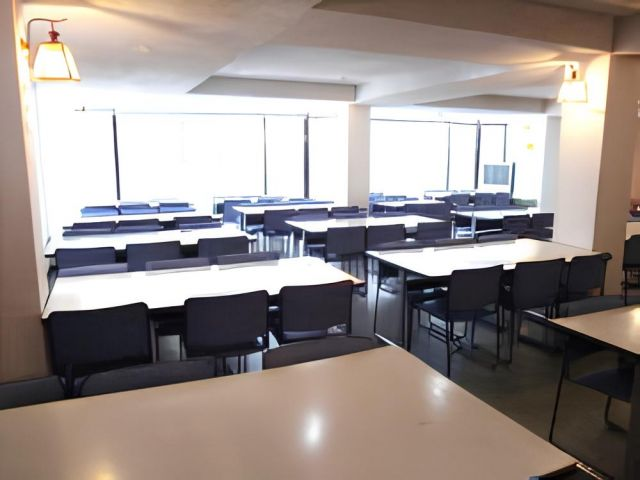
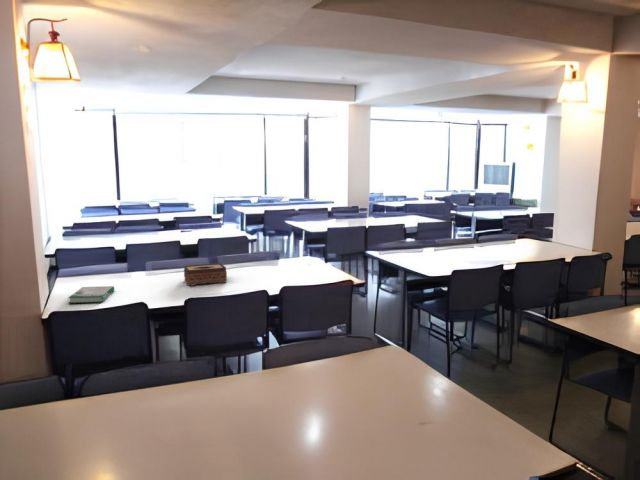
+ book (92, 294)
+ tissue box (205, 274)
